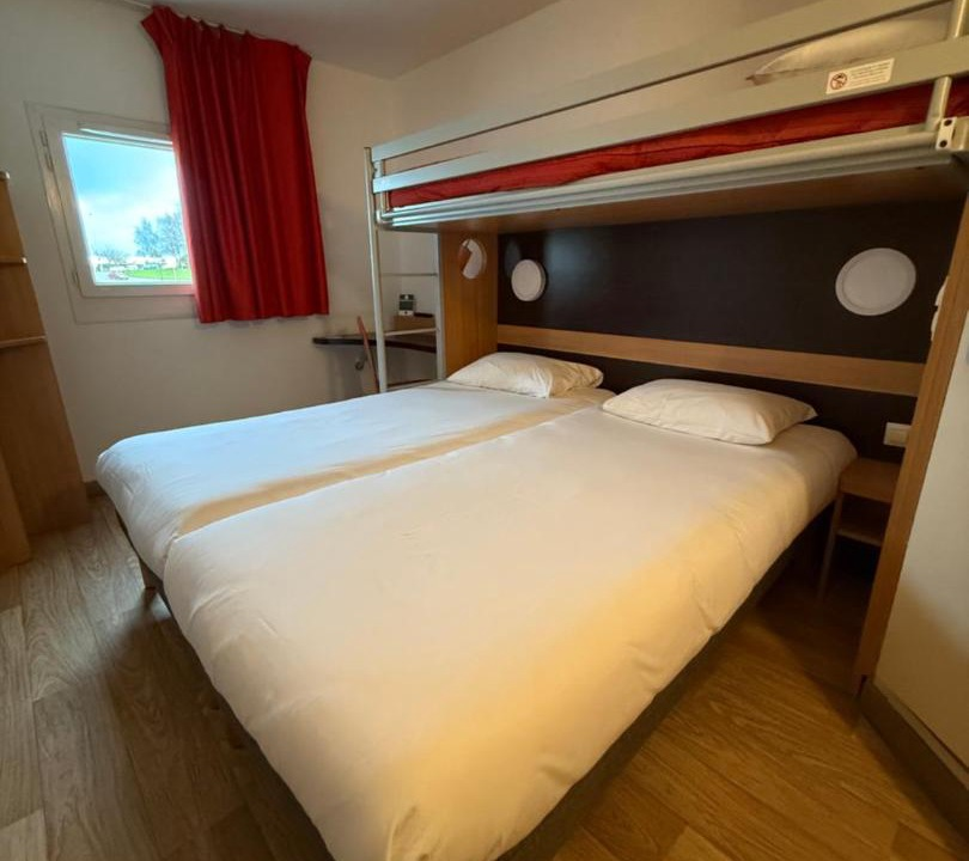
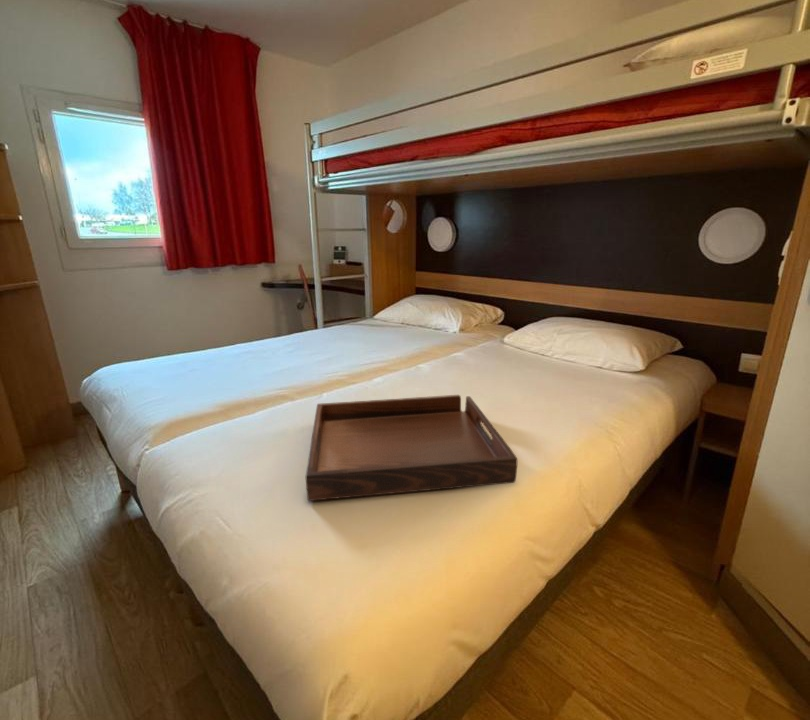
+ serving tray (403, 437)
